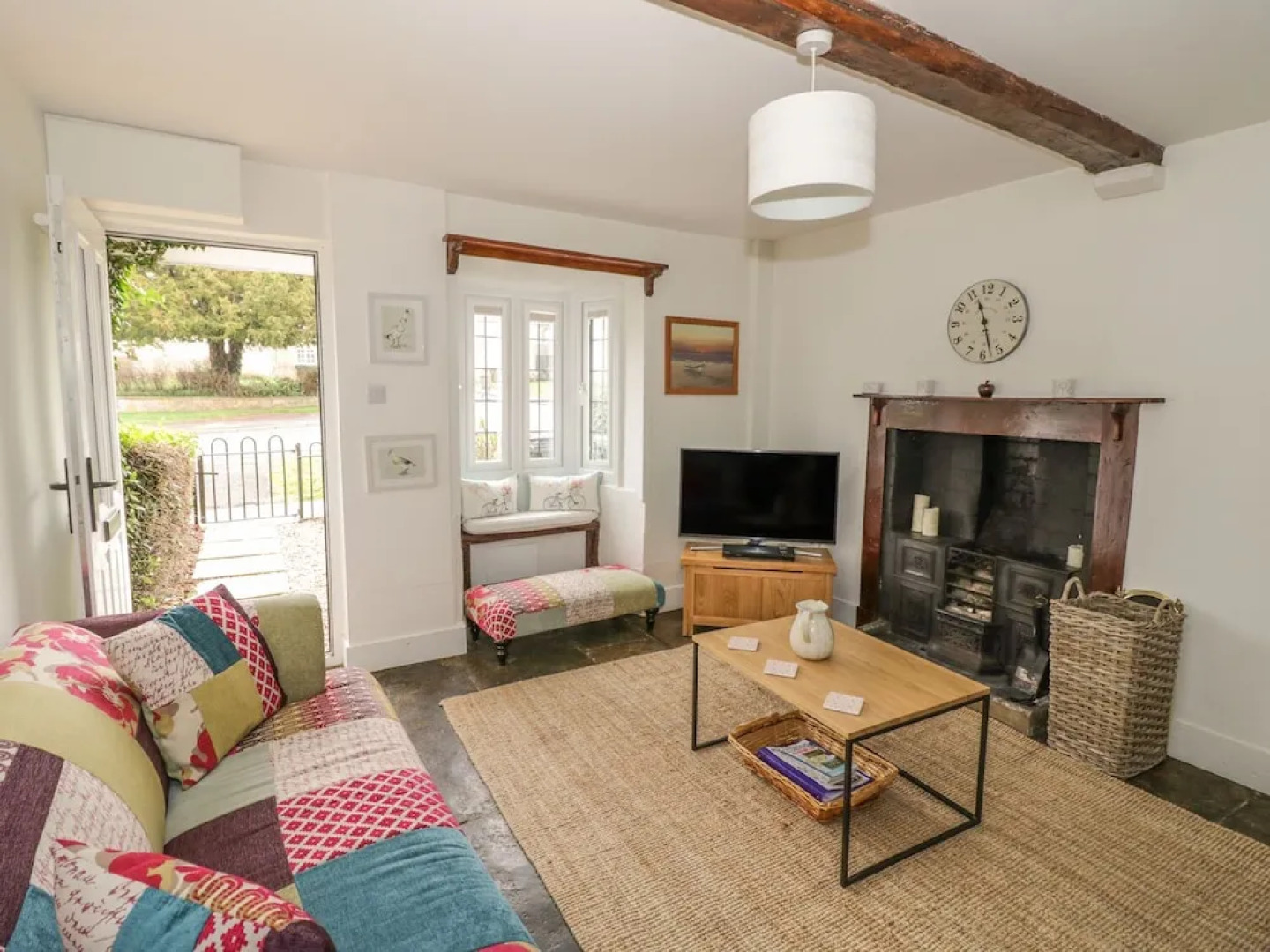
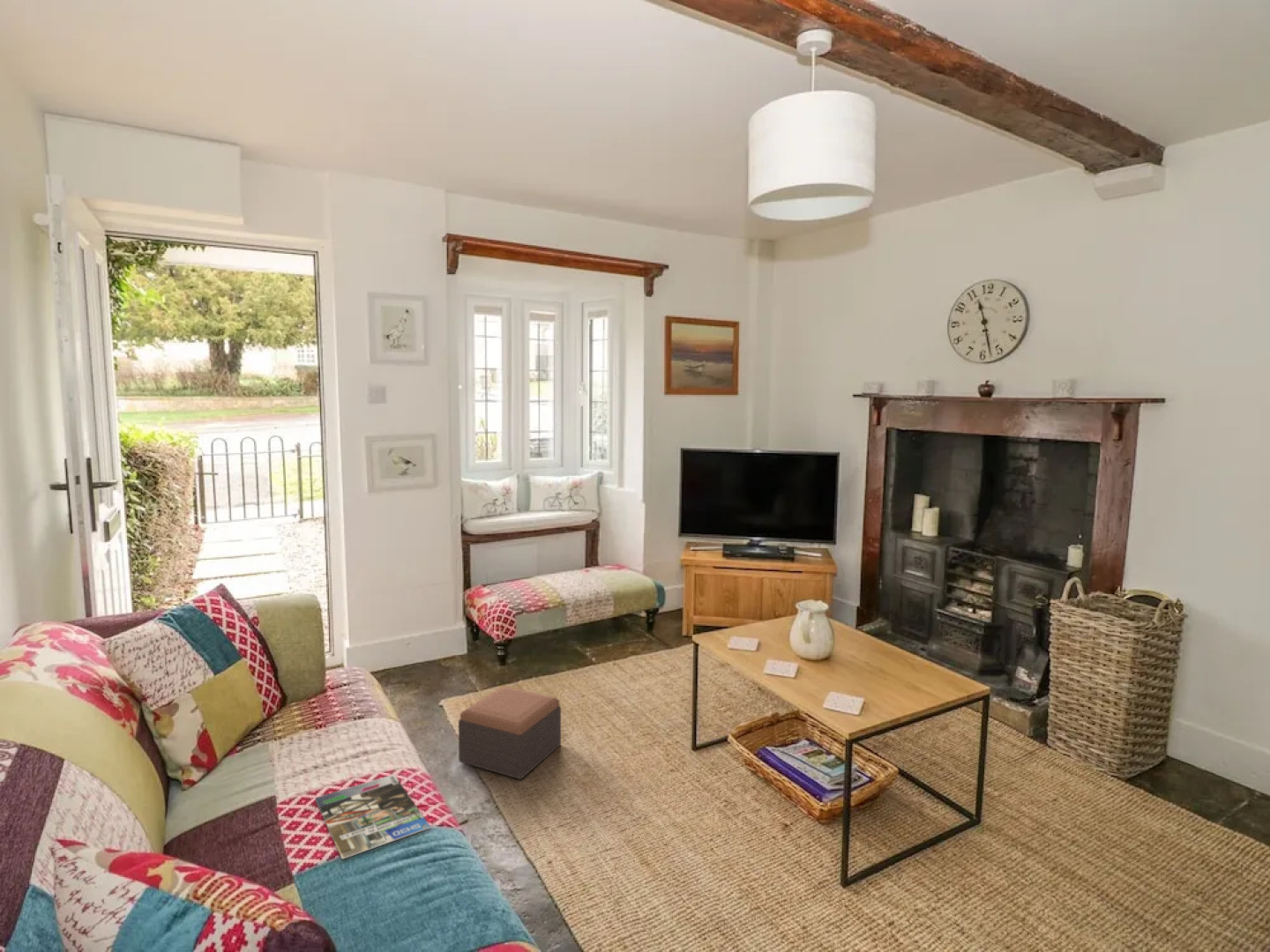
+ footstool (511, 727)
+ magazine (370, 812)
